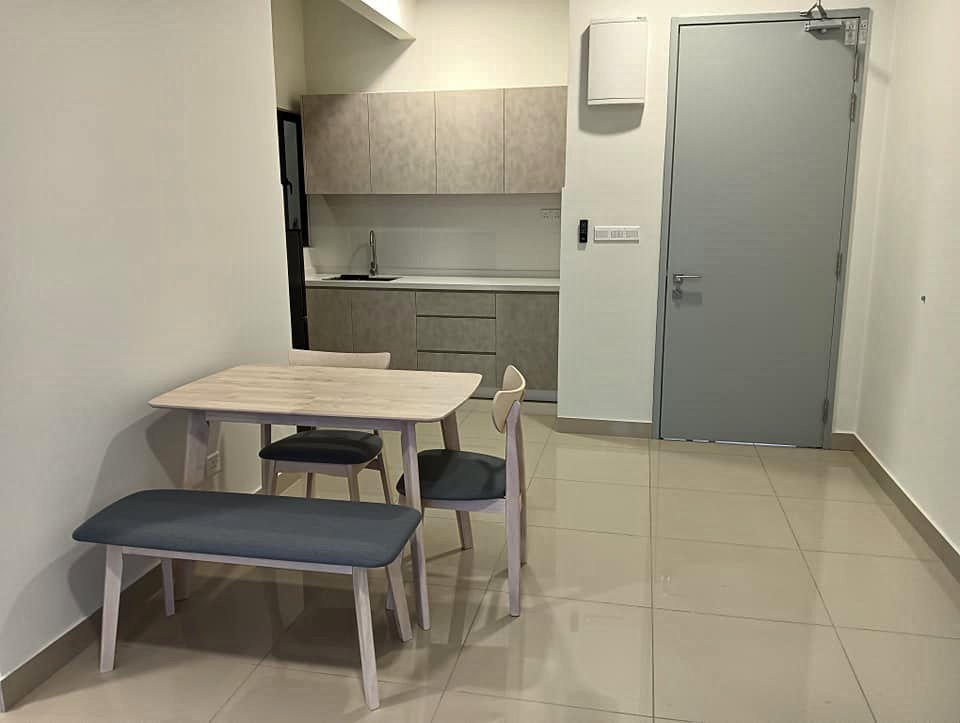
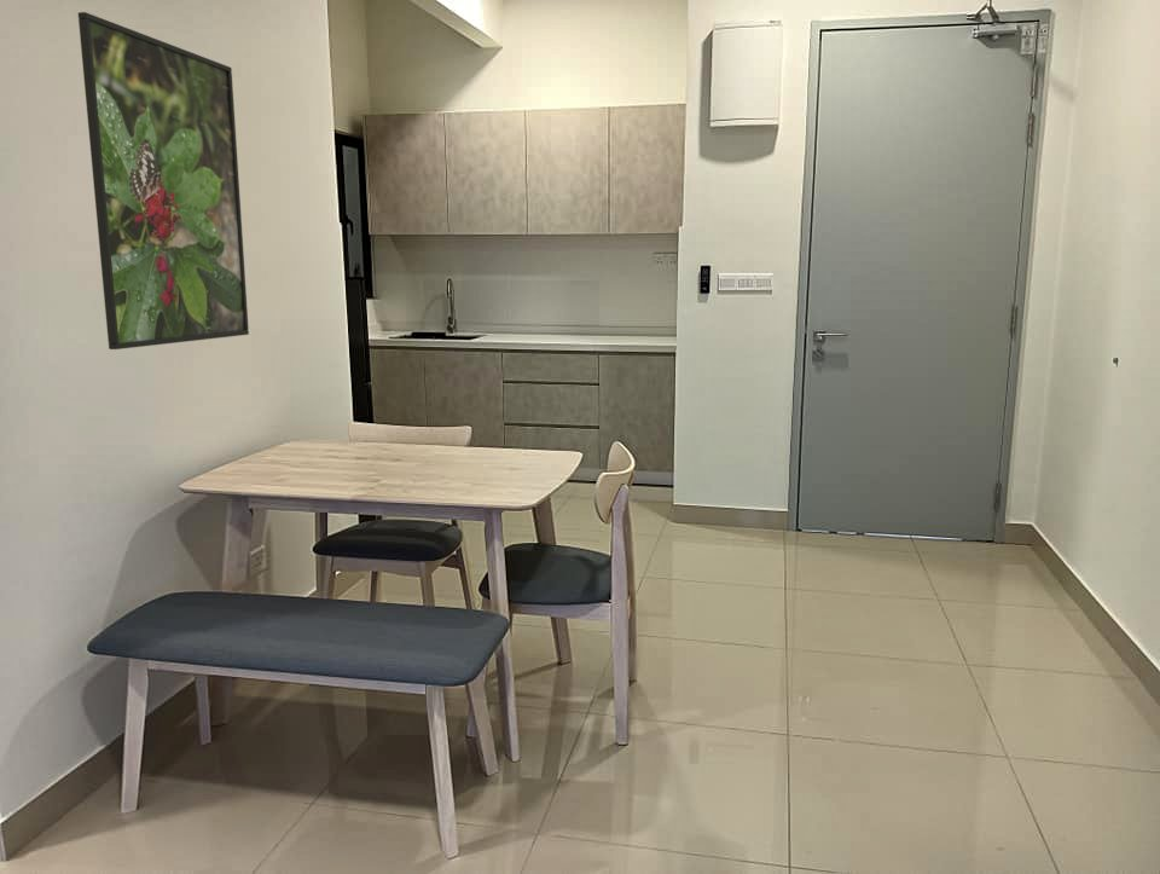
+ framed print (175, 196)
